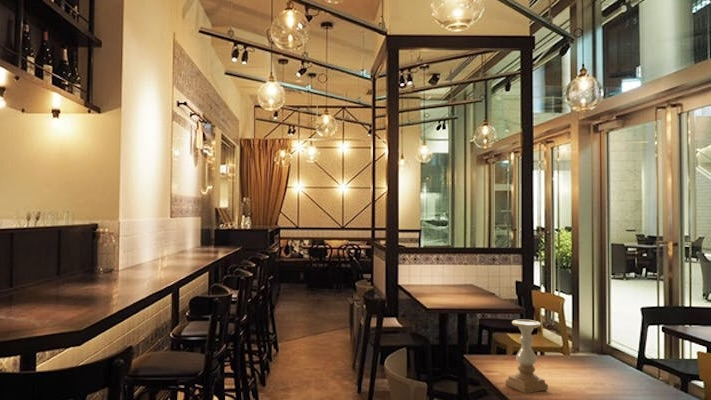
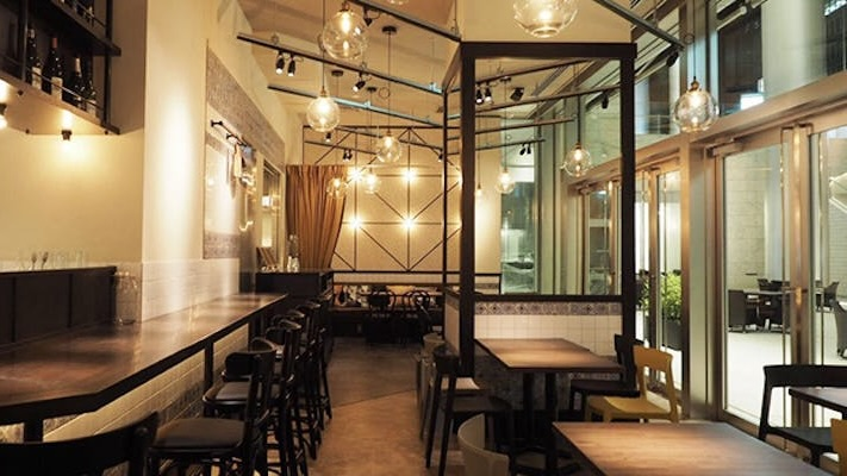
- candle holder (526, 354)
